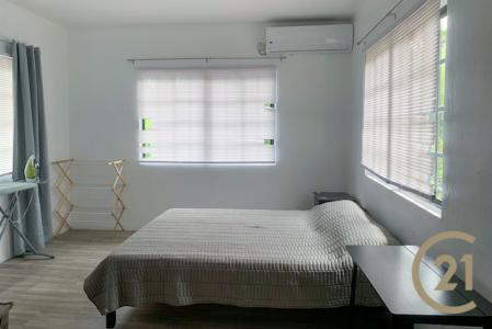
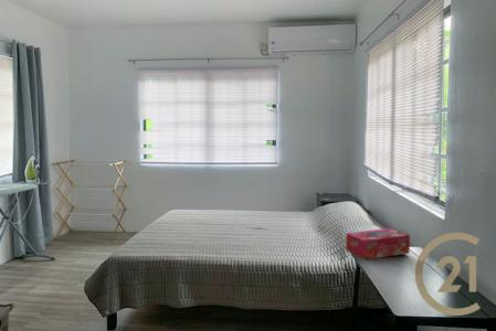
+ tissue box (377, 243)
